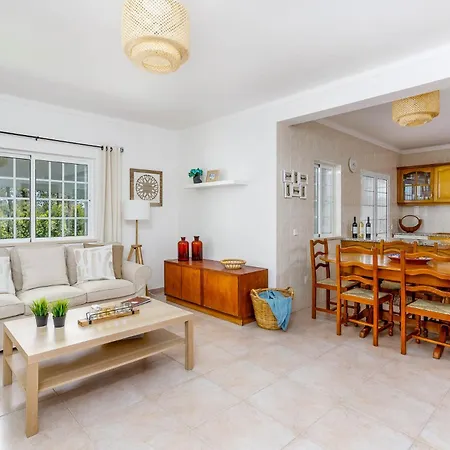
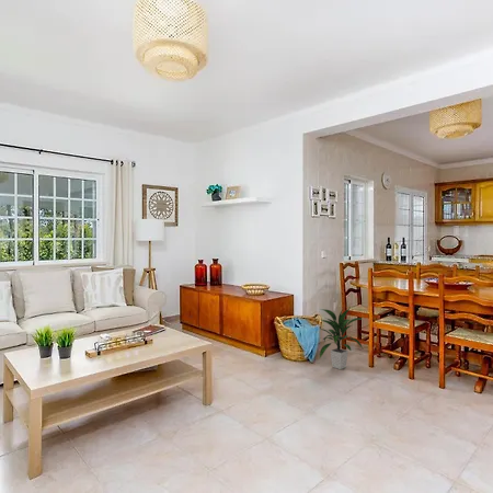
+ indoor plant (336, 335)
